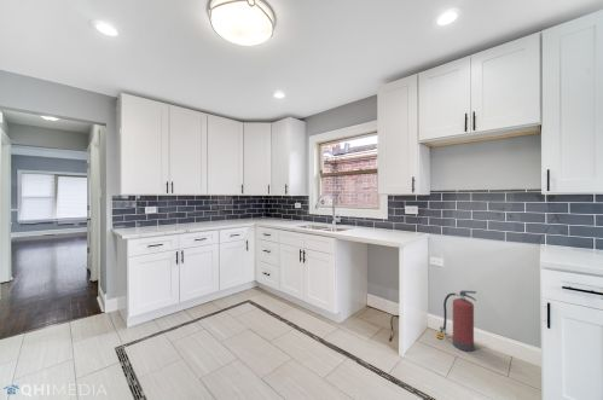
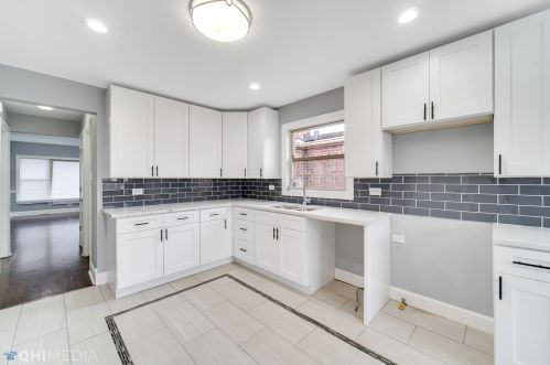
- fire extinguisher (458, 315)
